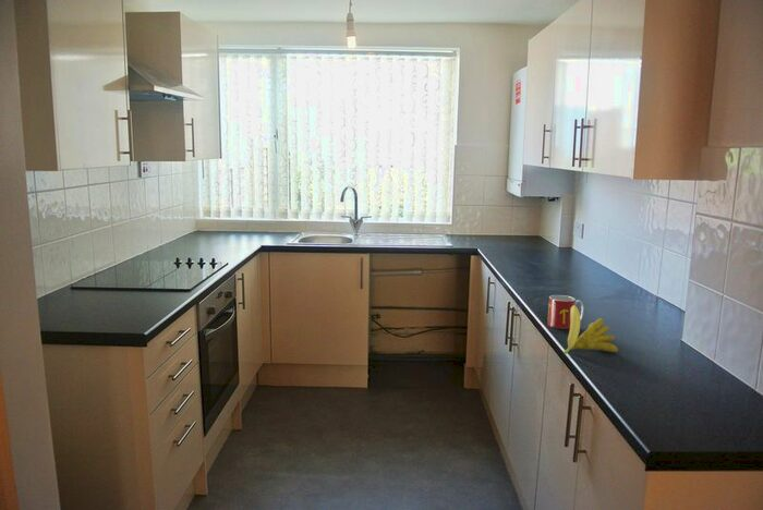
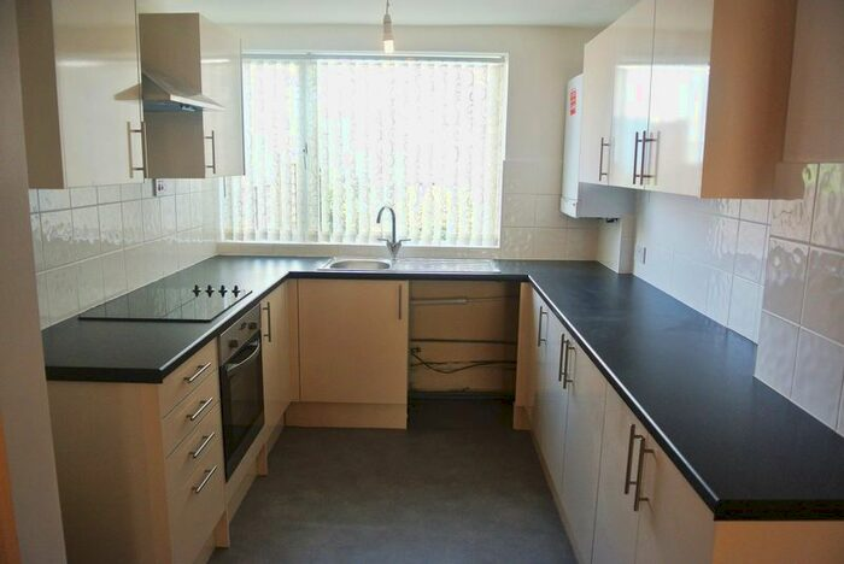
- banana (589, 327)
- mug (566, 312)
